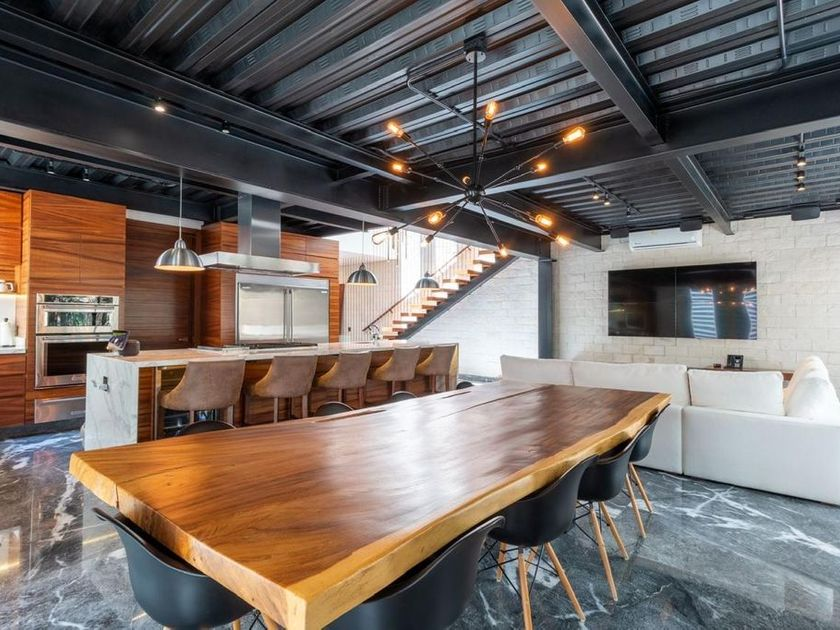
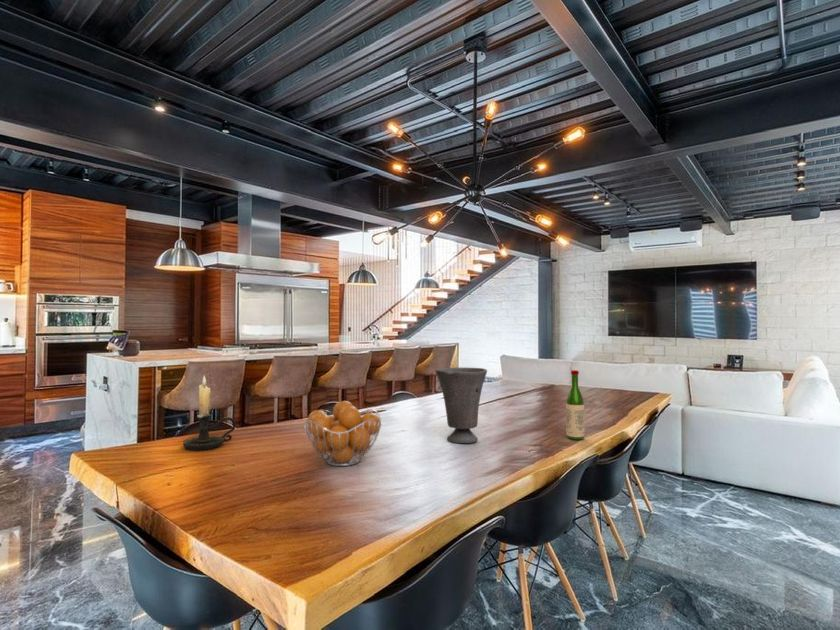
+ candle holder (210, 408)
+ fruit basket (343, 432)
+ vase (461, 404)
+ wine bottle (575, 404)
